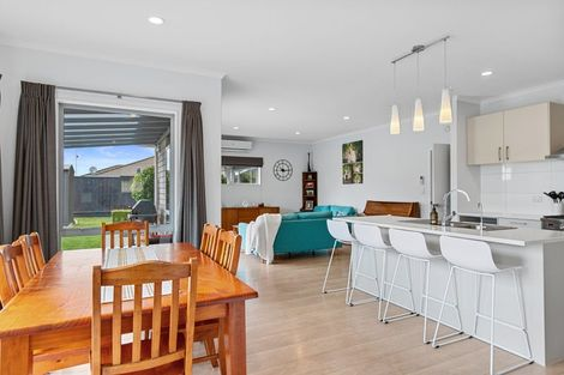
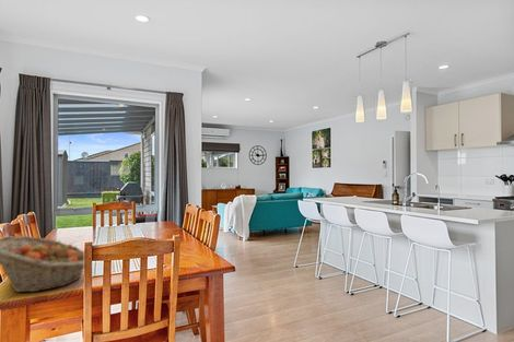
+ fruit basket (43, 258)
